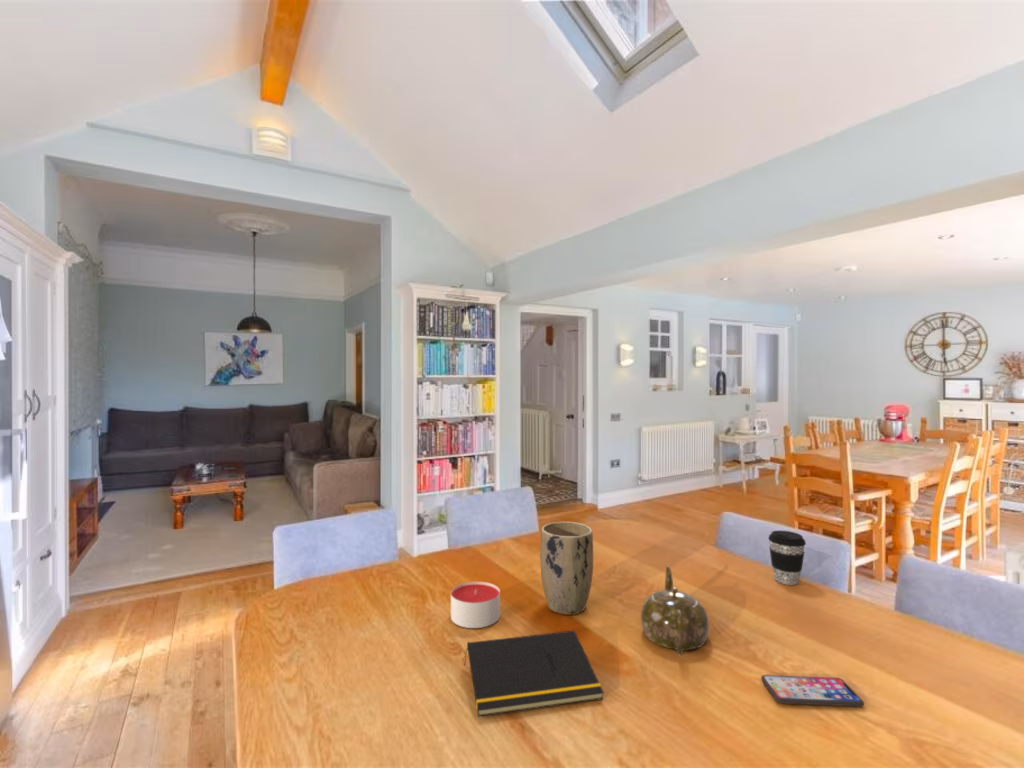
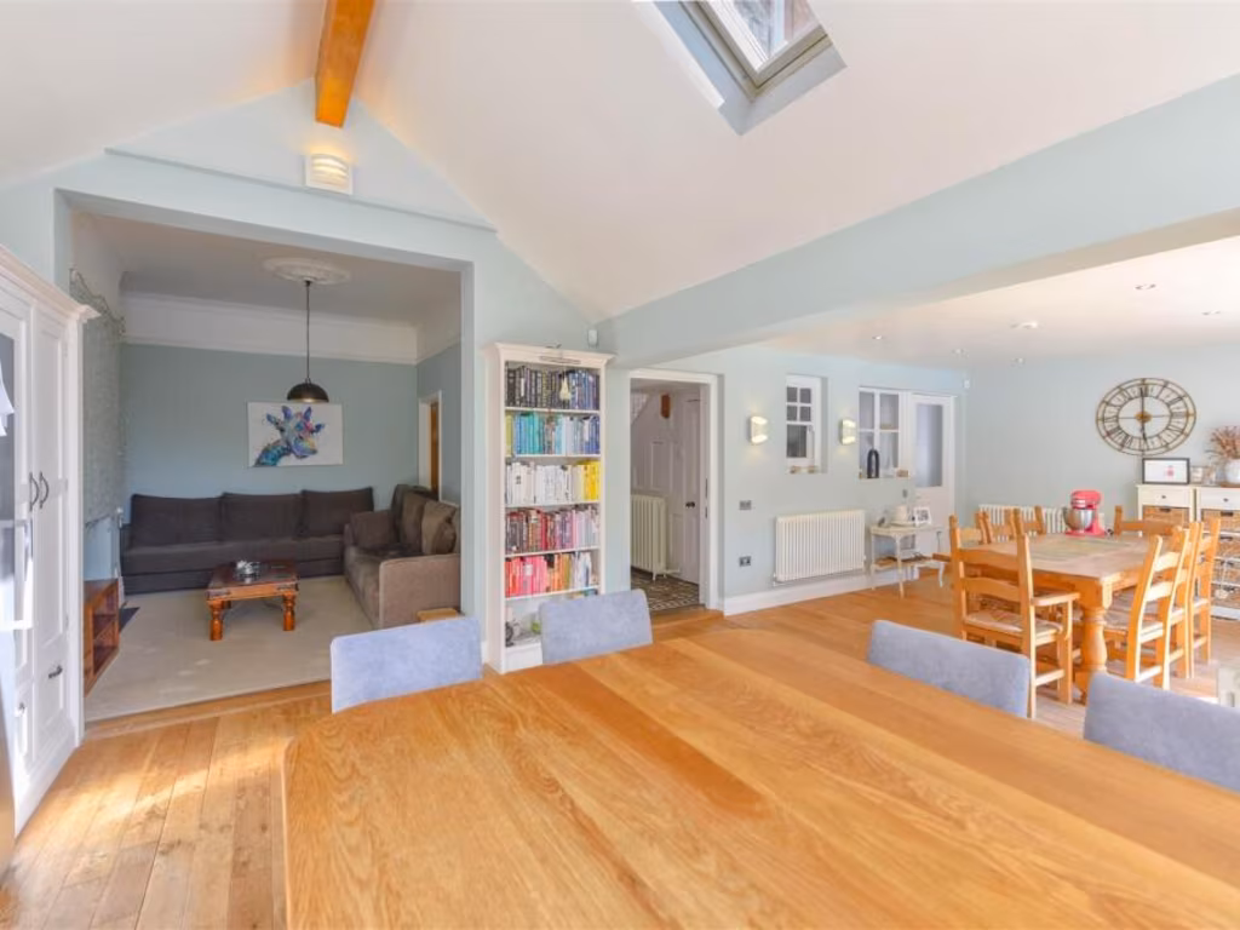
- smartphone (810, 690)
- candle (475, 603)
- teapot (673, 608)
- notepad (531, 669)
- coffee cup (786, 557)
- plant pot (566, 567)
